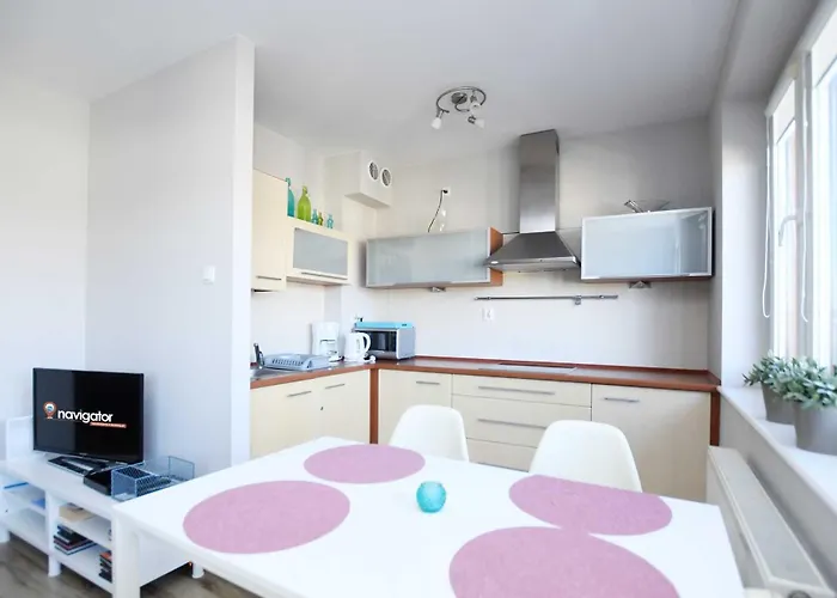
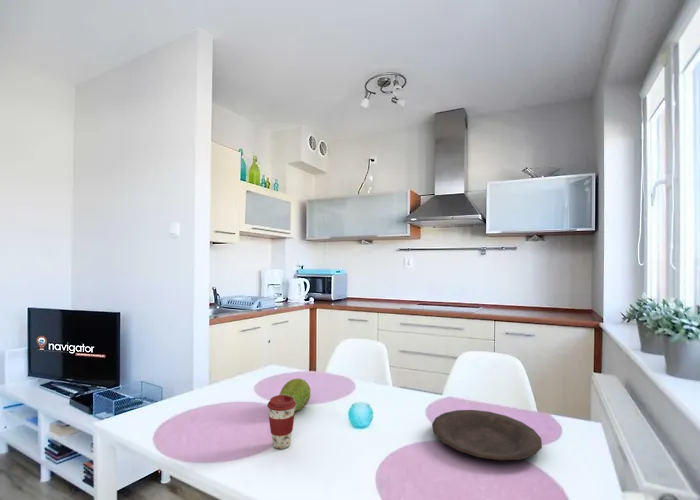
+ coffee cup (281, 421)
+ plate (484, 435)
+ fruit (293, 395)
